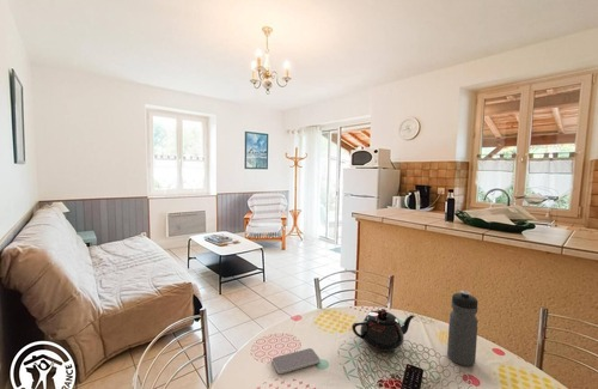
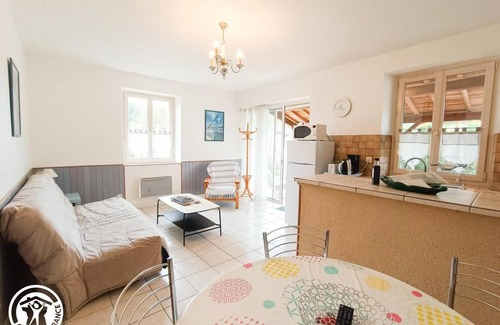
- teapot (384, 326)
- smartphone (295, 360)
- water bottle (463, 324)
